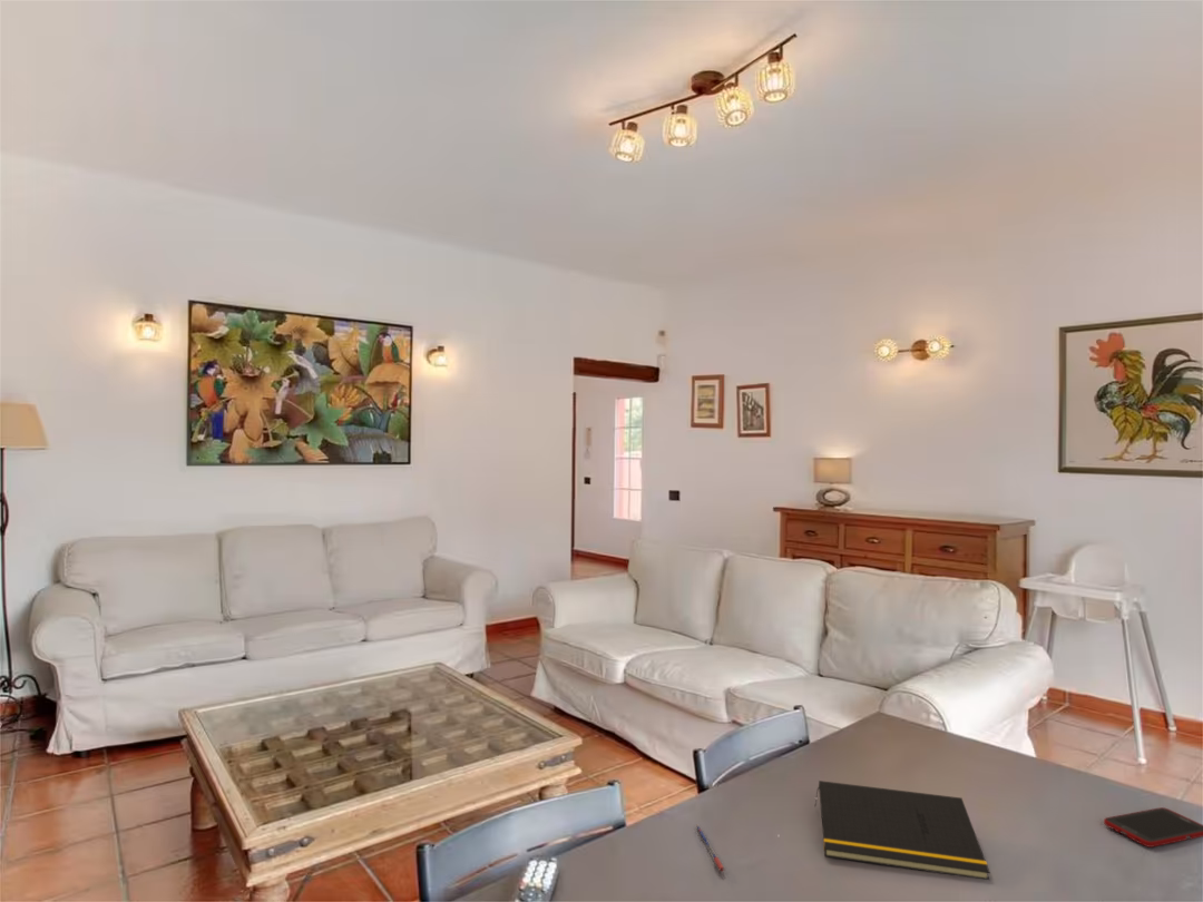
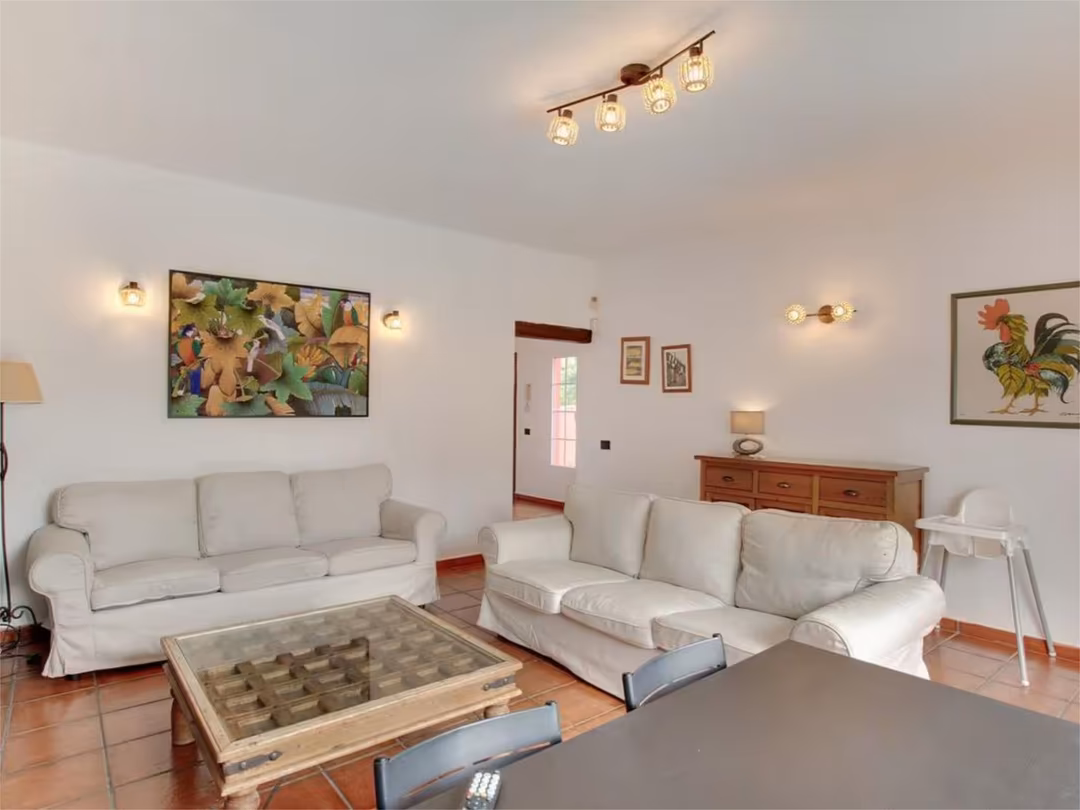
- cell phone (1156, 826)
- notepad (896, 825)
- pen (708, 845)
